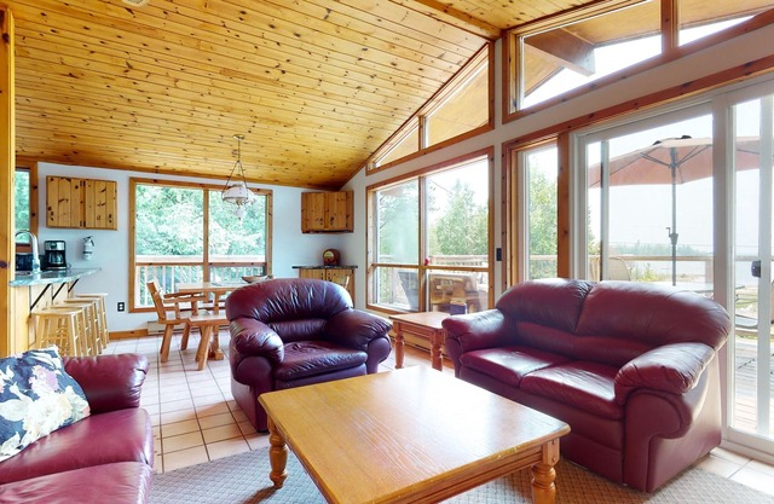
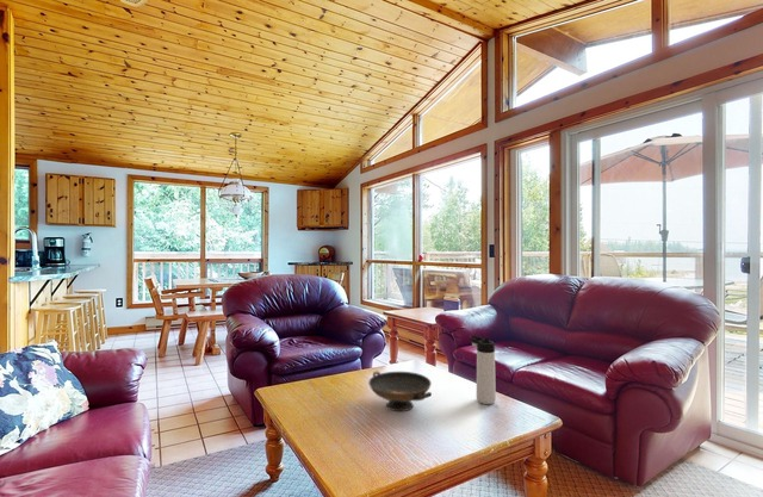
+ decorative bowl (399, 393)
+ thermos bottle (482, 368)
